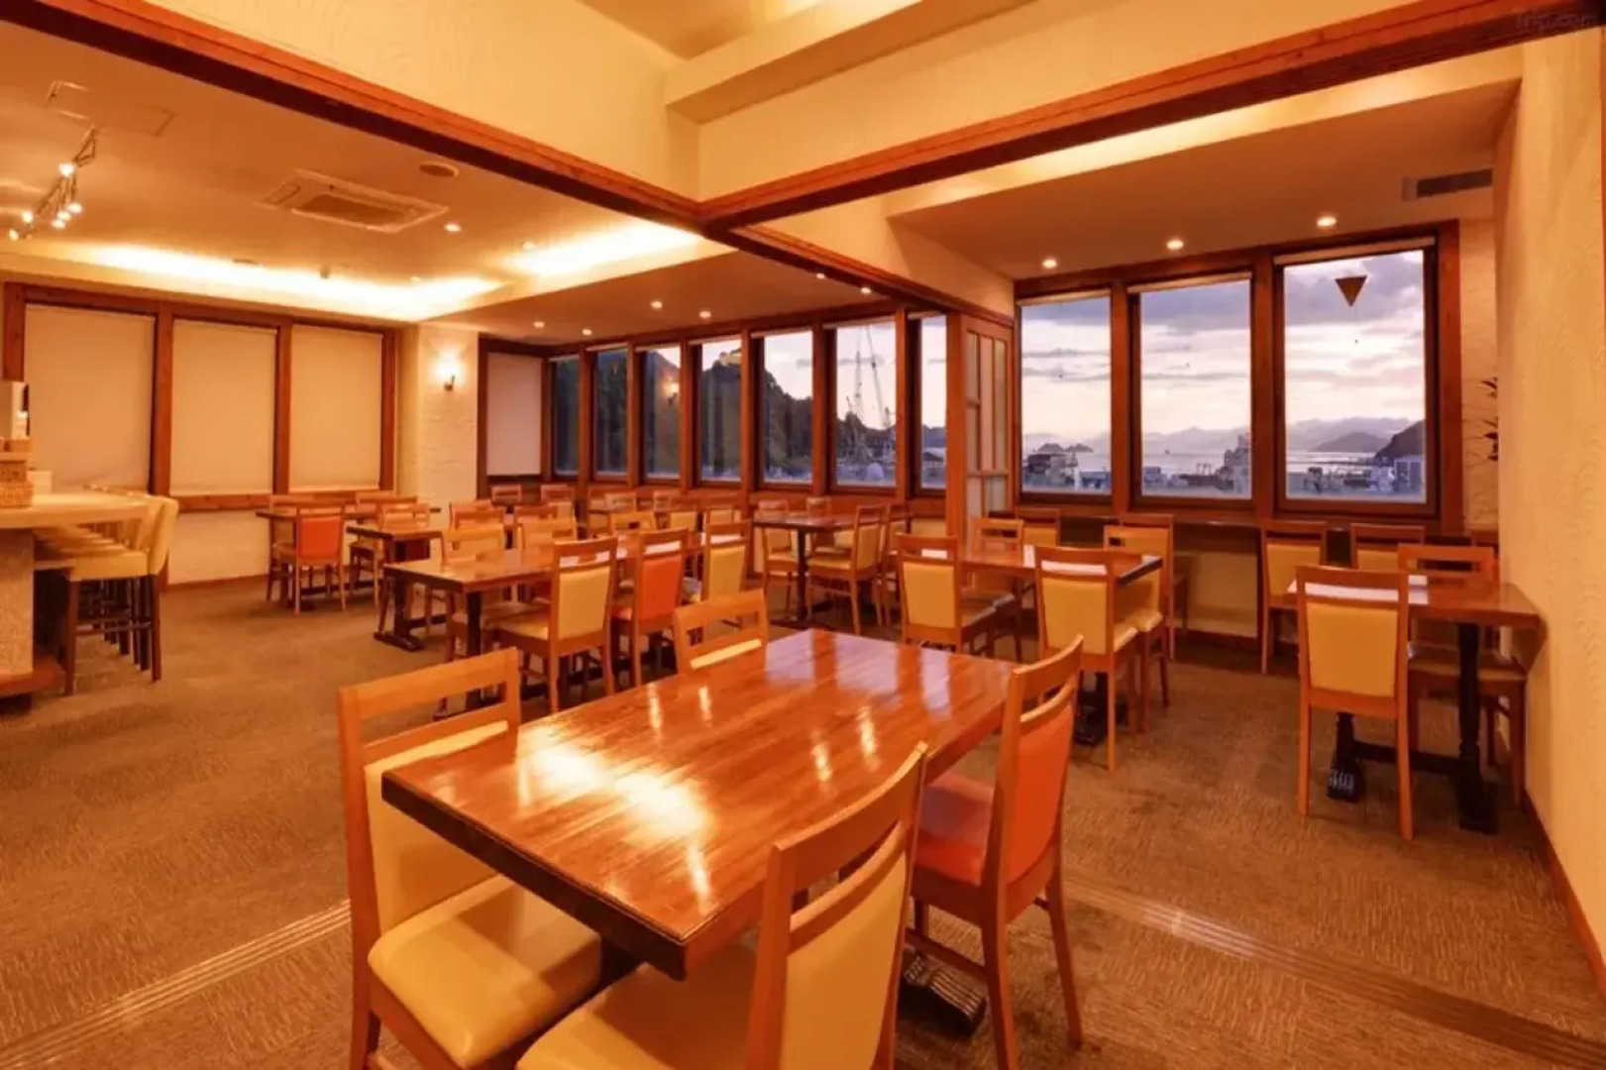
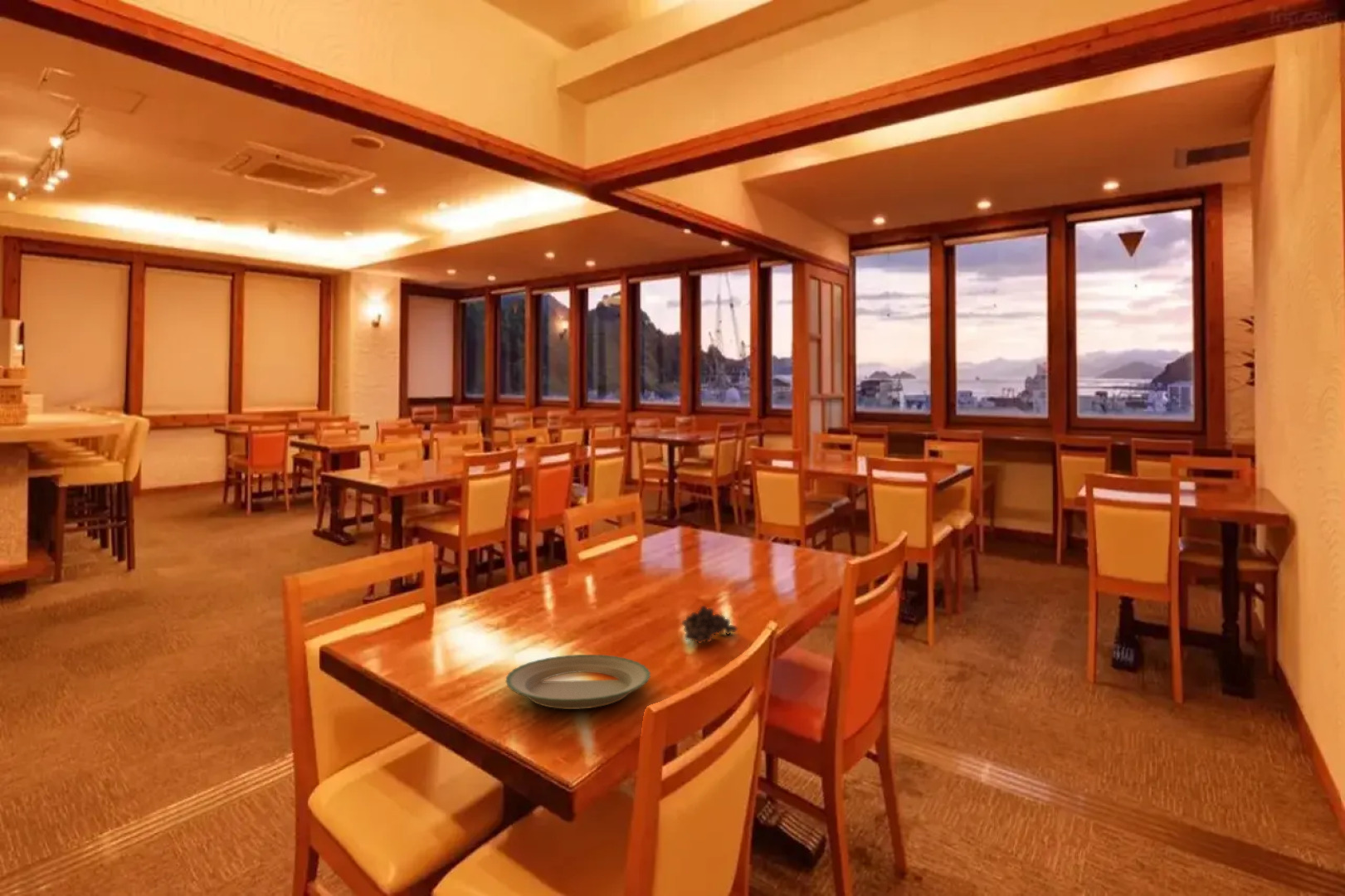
+ fruit (708, 621)
+ plate (578, 683)
